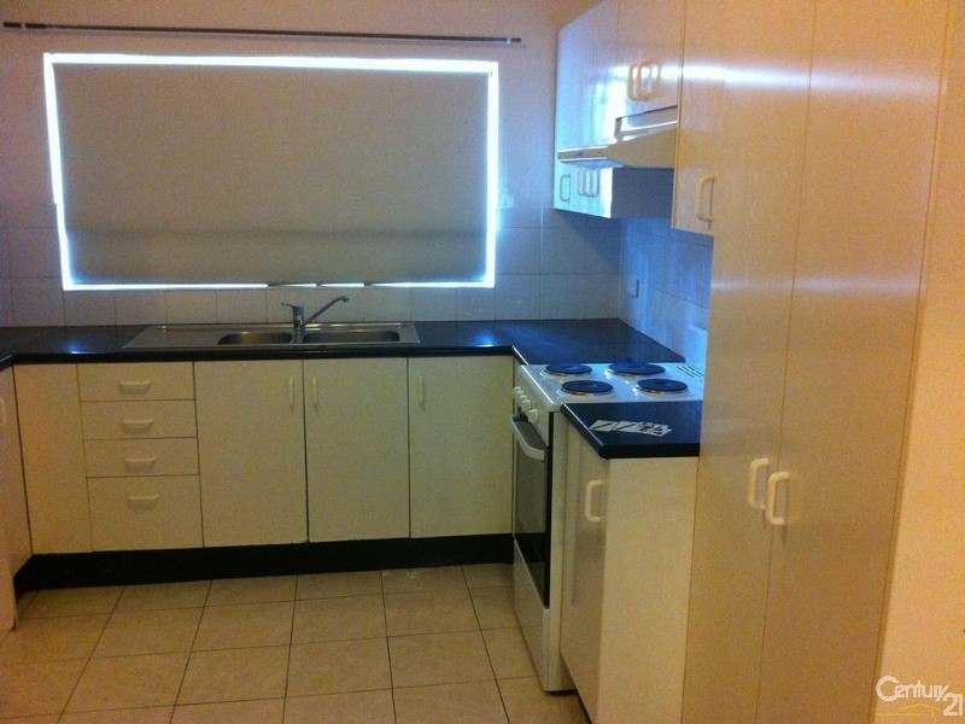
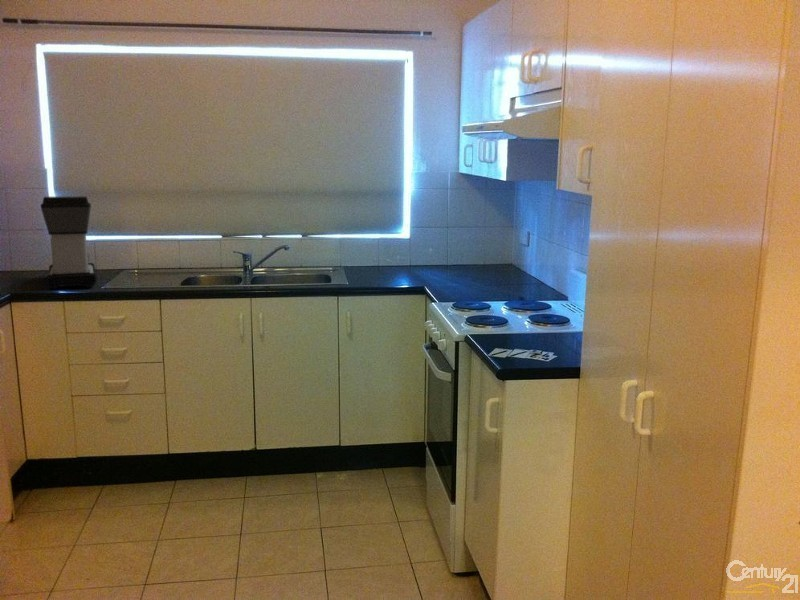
+ coffee maker (69, 239)
